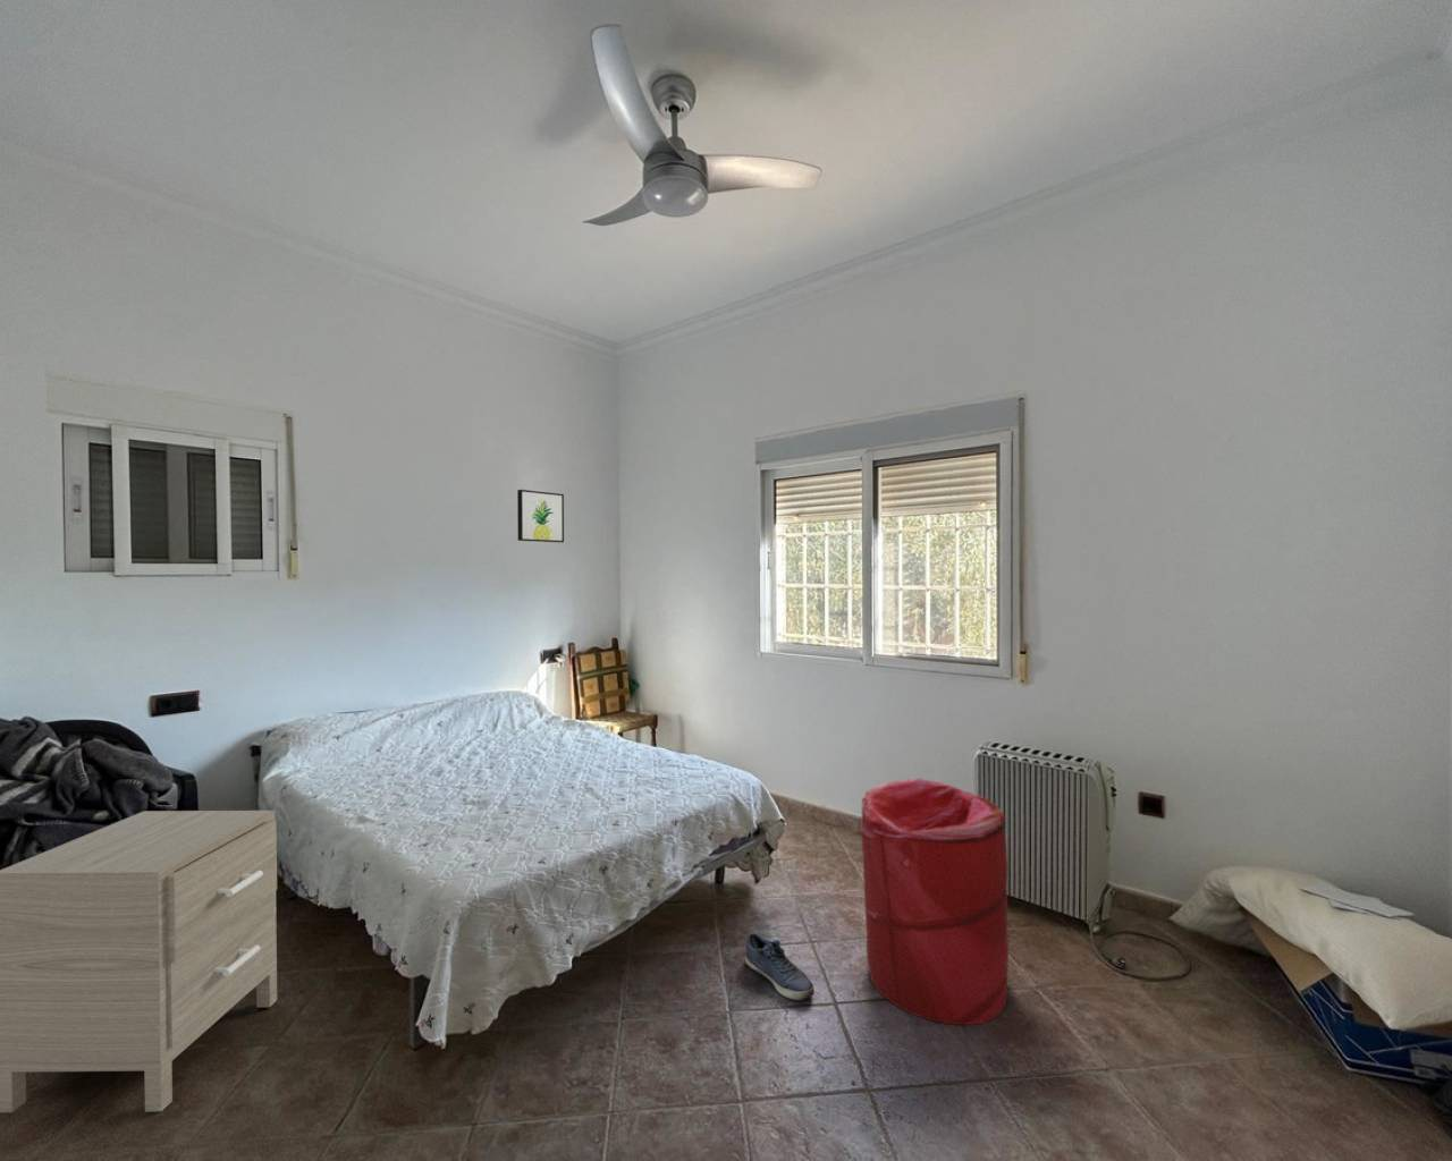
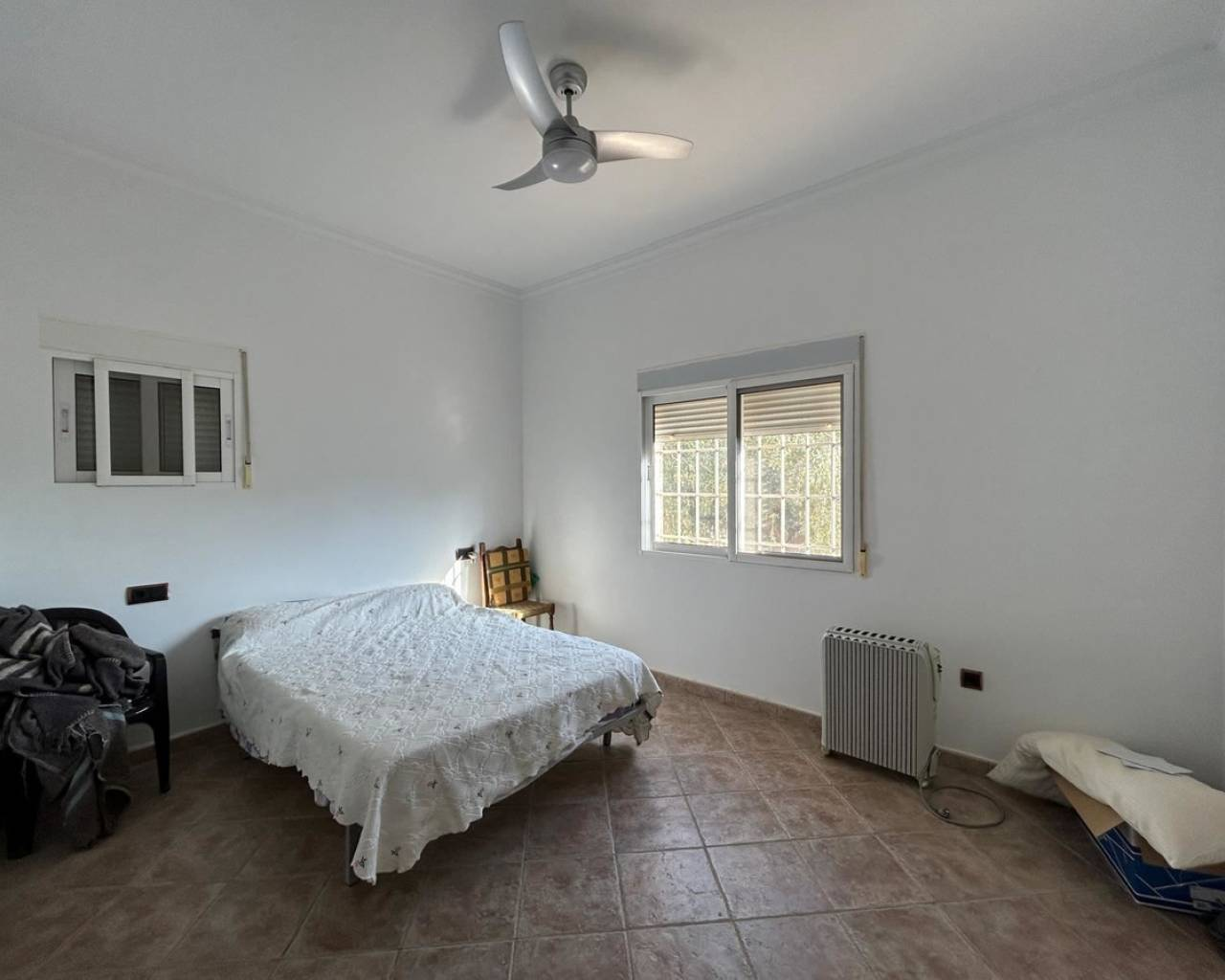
- laundry hamper (932, 889)
- nightstand (164, 943)
- shoe (779, 963)
- wall art (542, 515)
